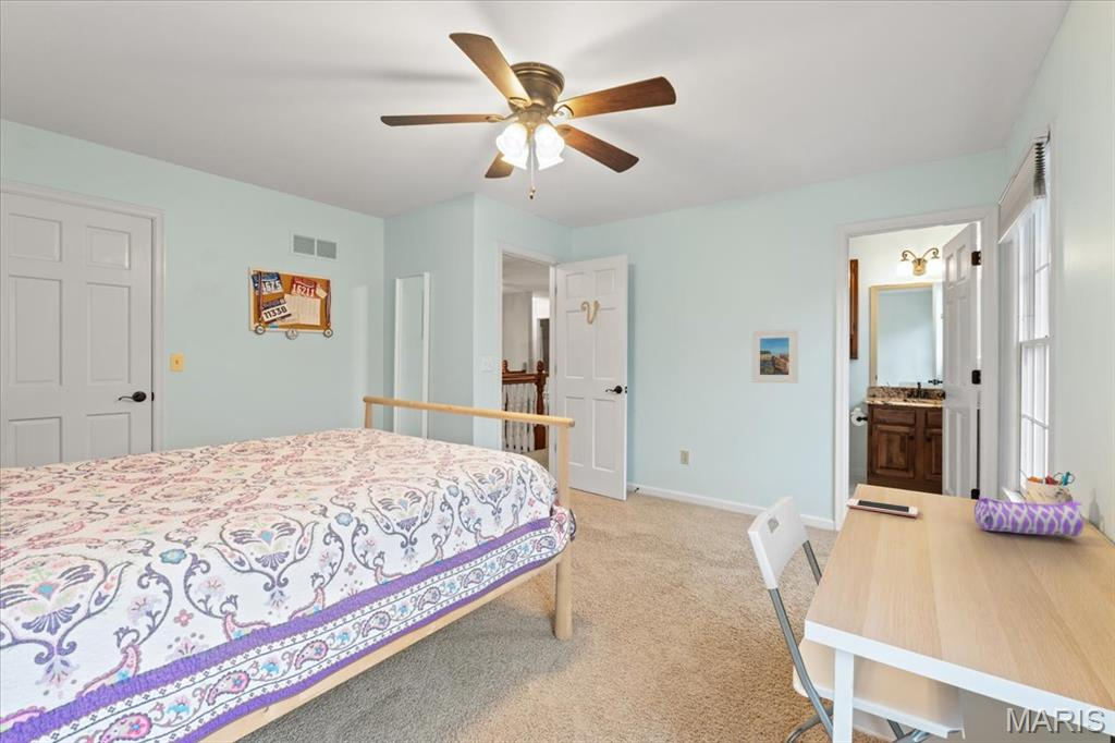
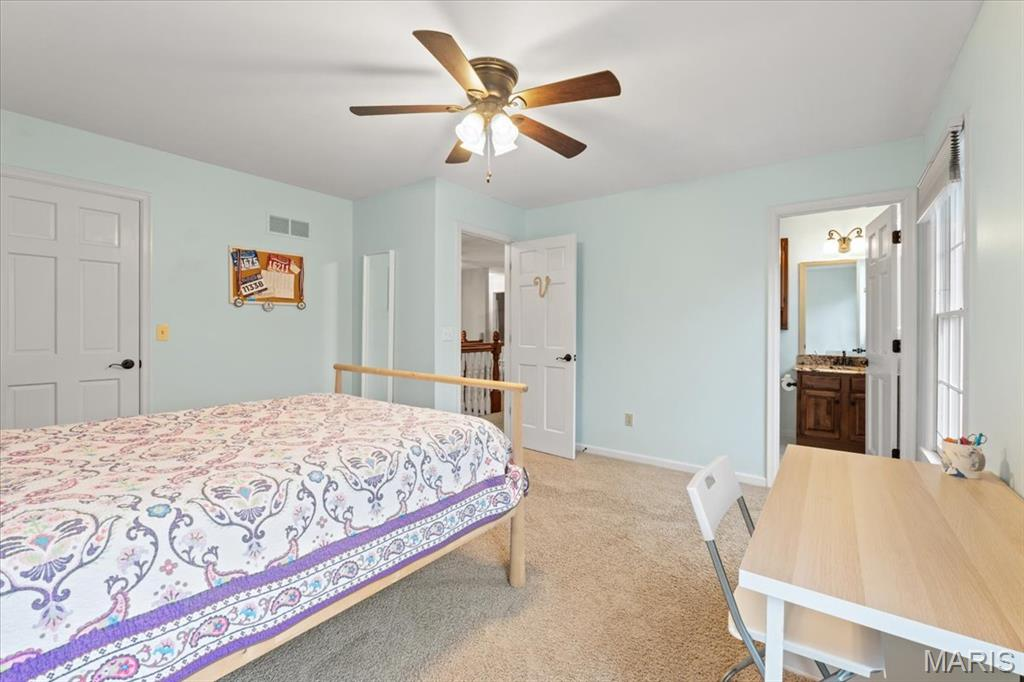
- pencil case (1025, 515)
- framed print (774, 356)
- cell phone (881, 507)
